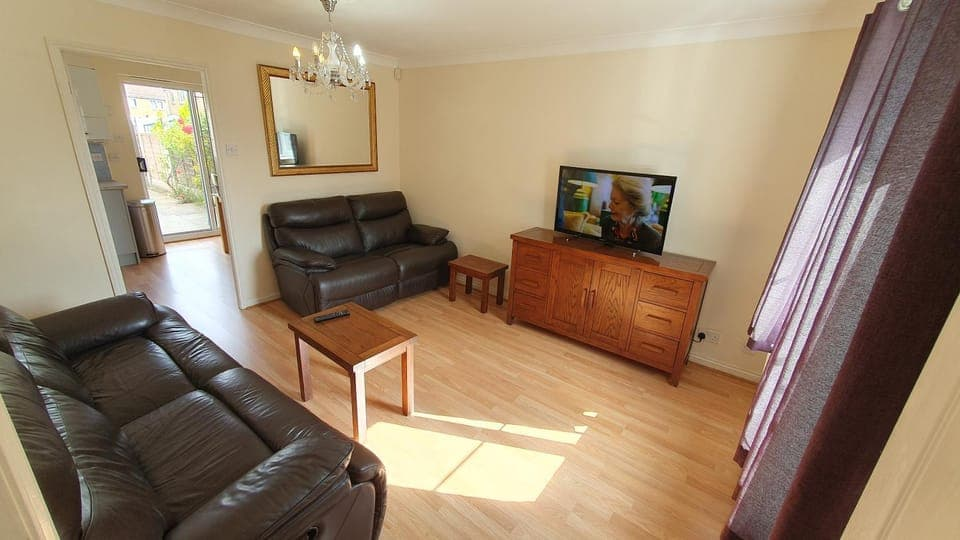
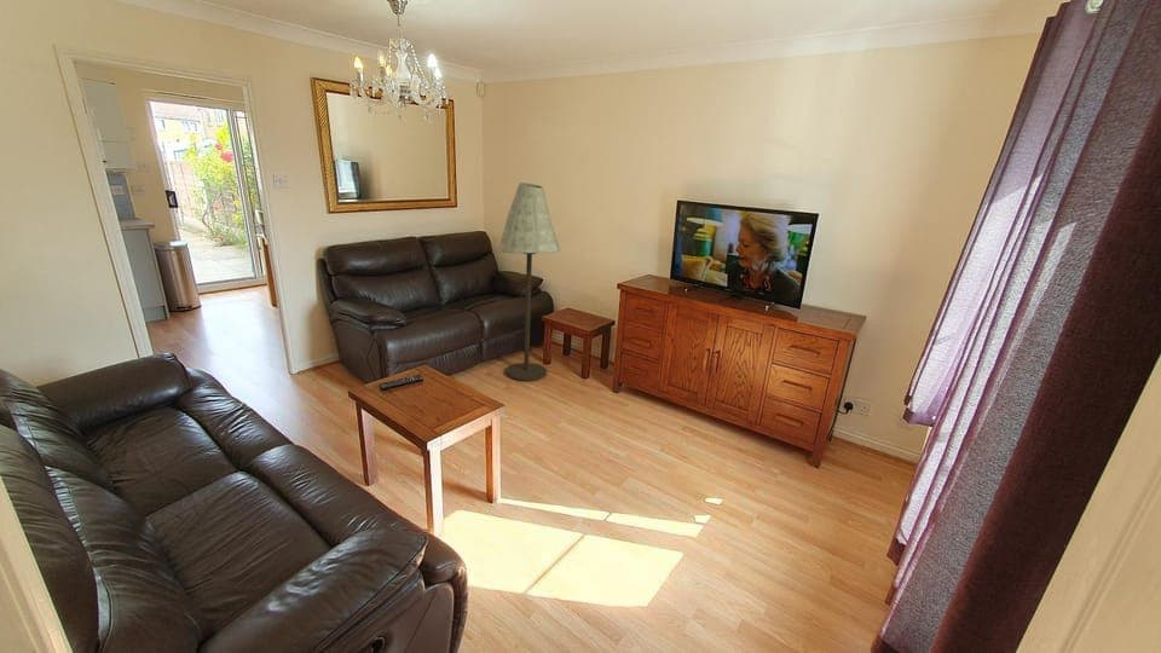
+ floor lamp (528, 283)
